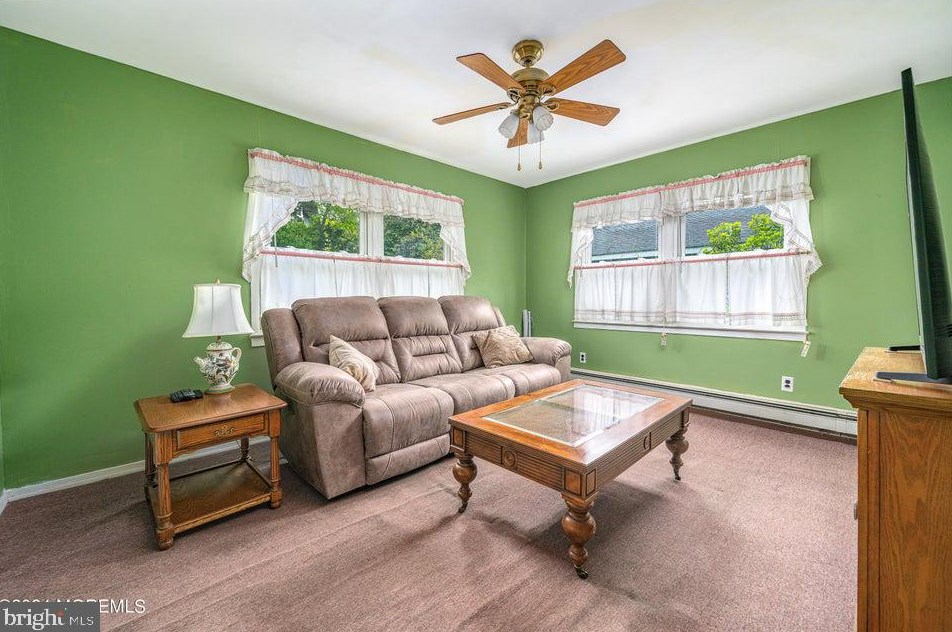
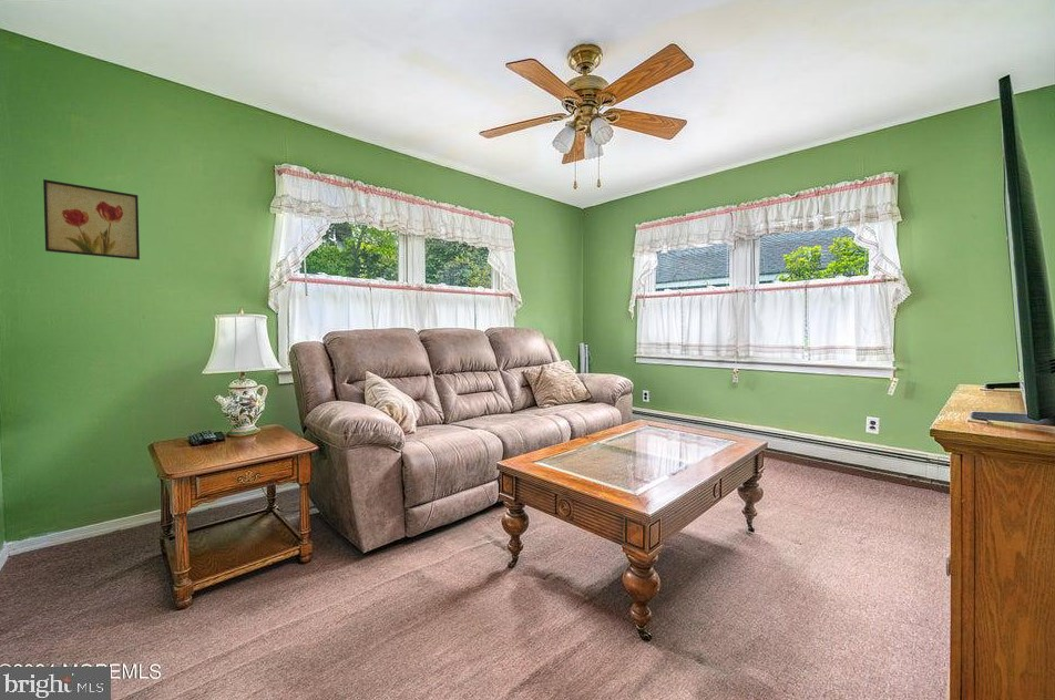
+ wall art (93, 222)
